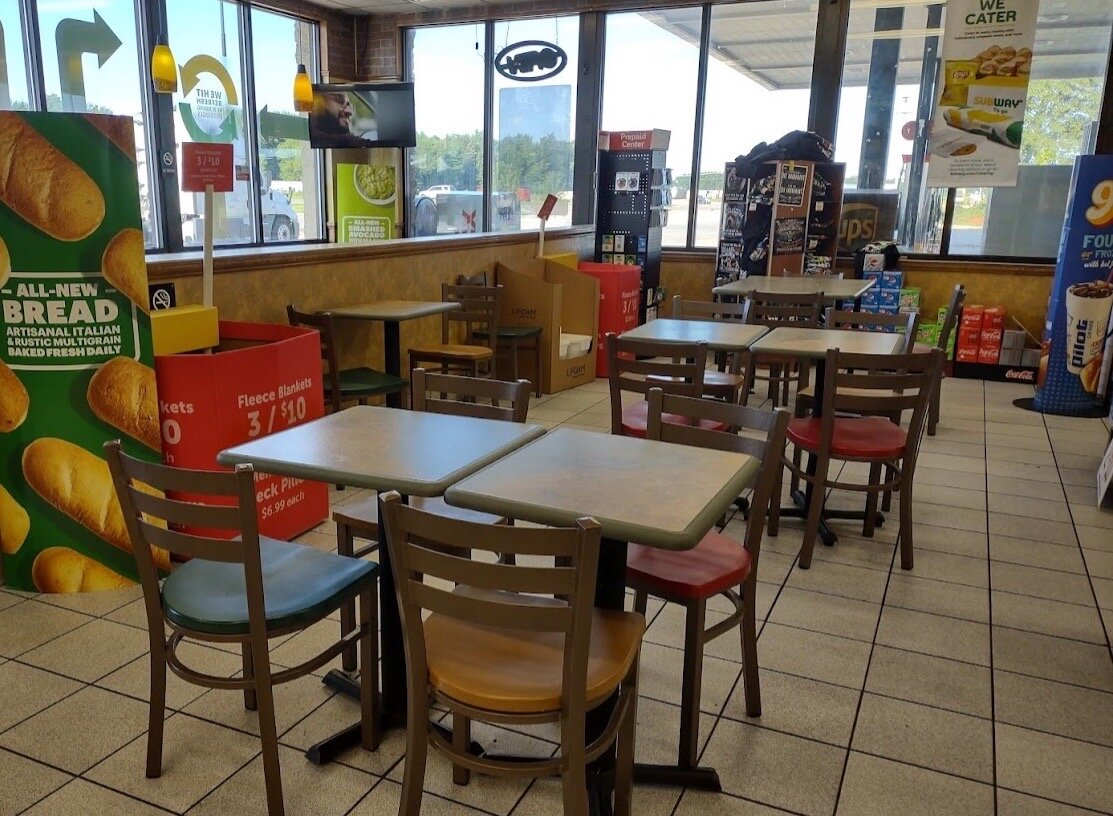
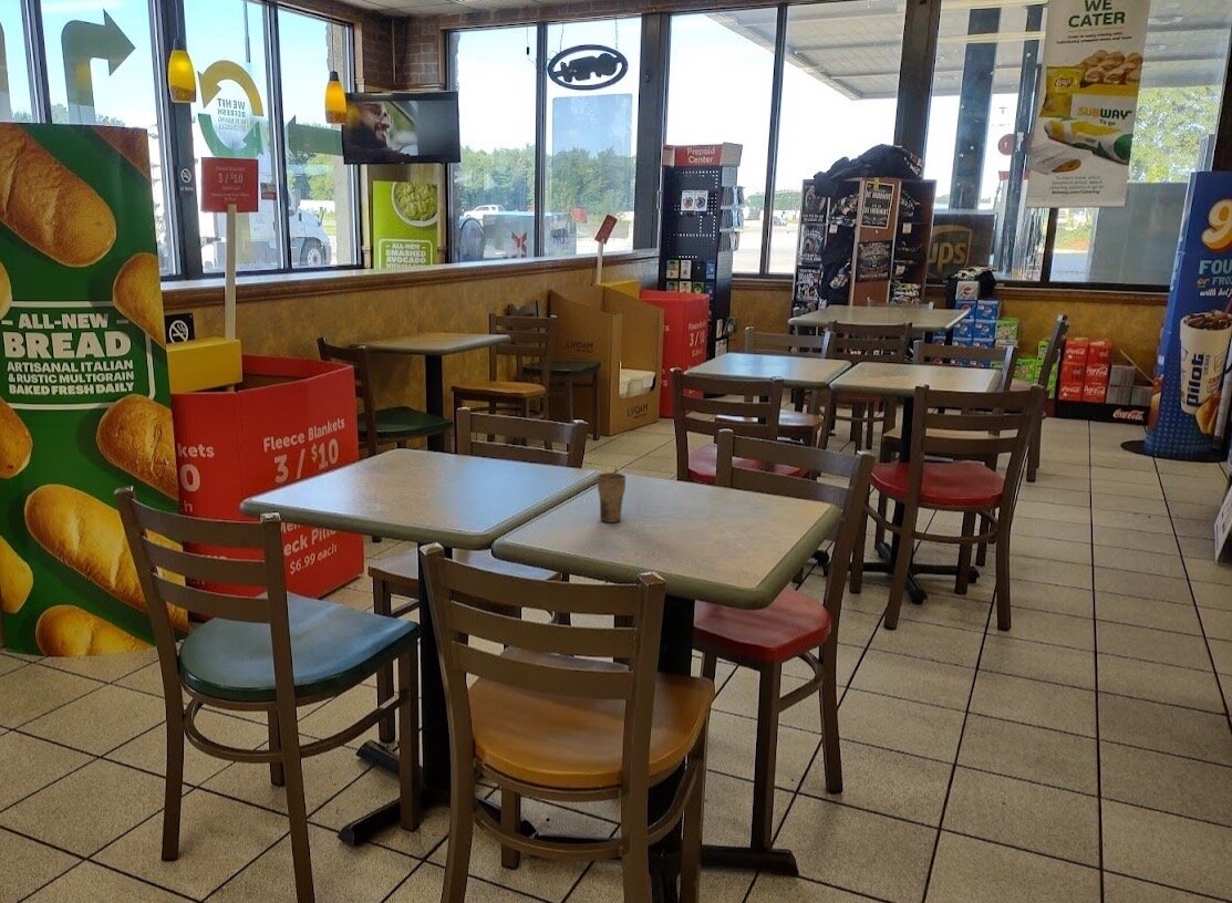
+ cup (611, 491)
